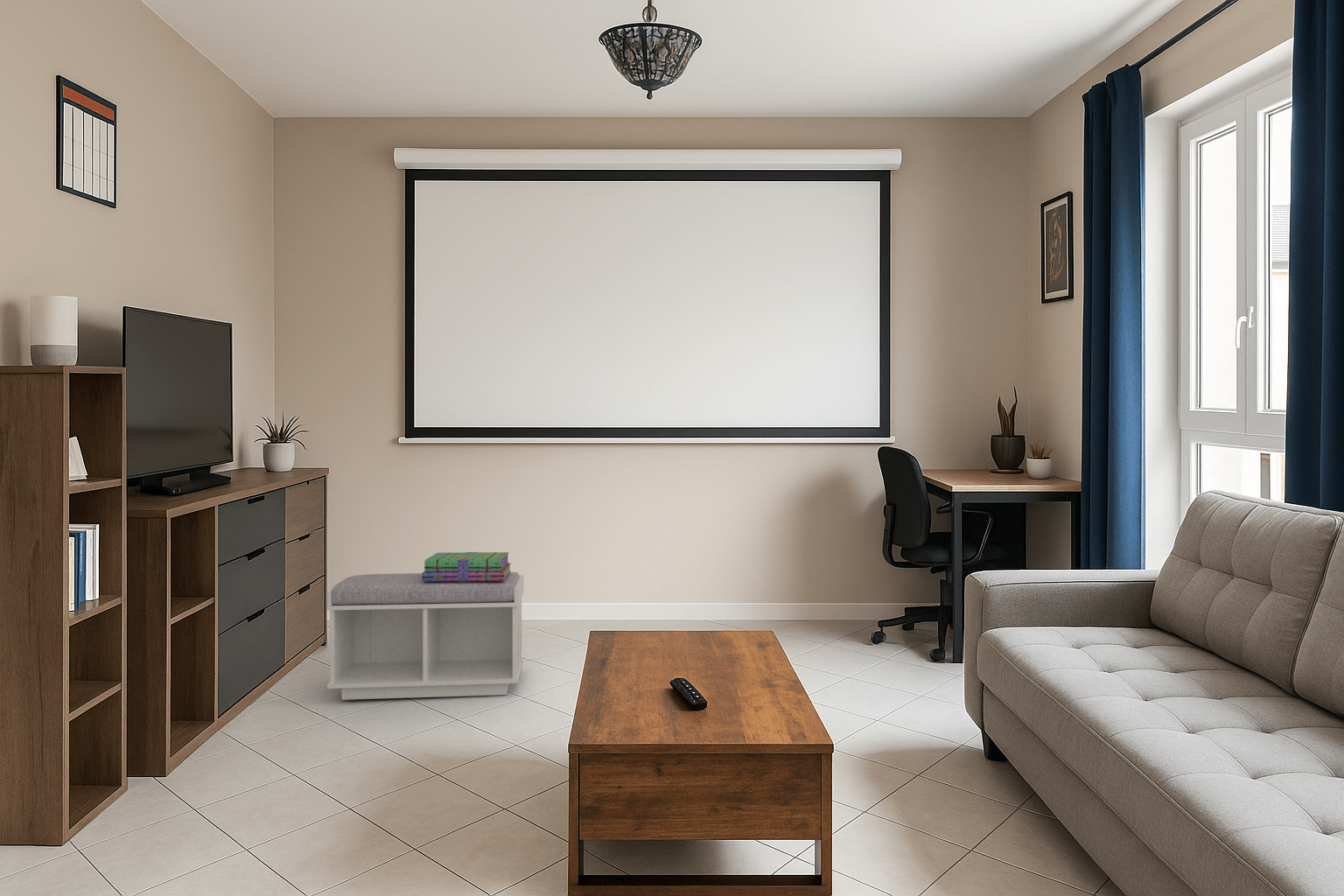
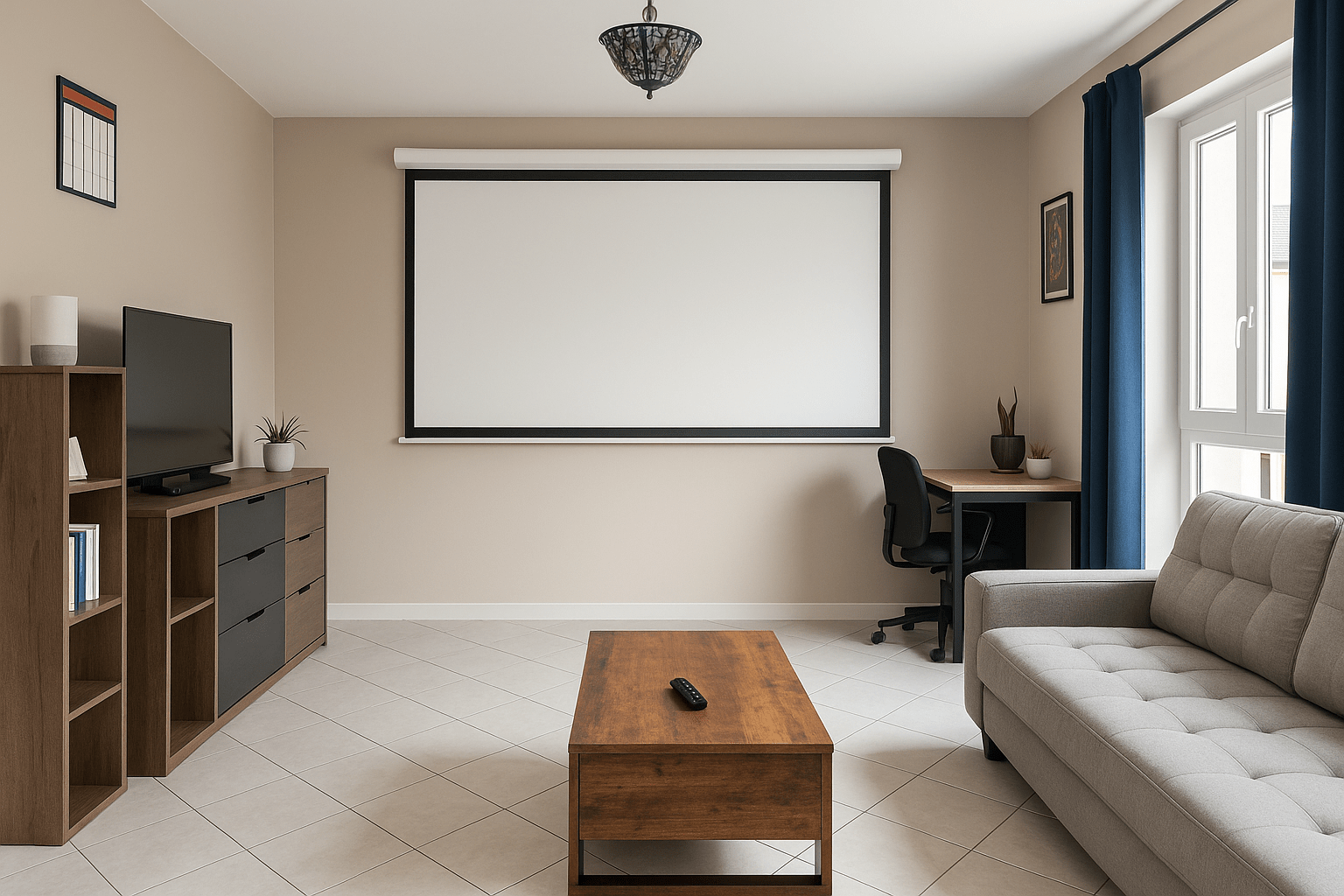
- bench (430, 631)
- stack of books (468, 565)
